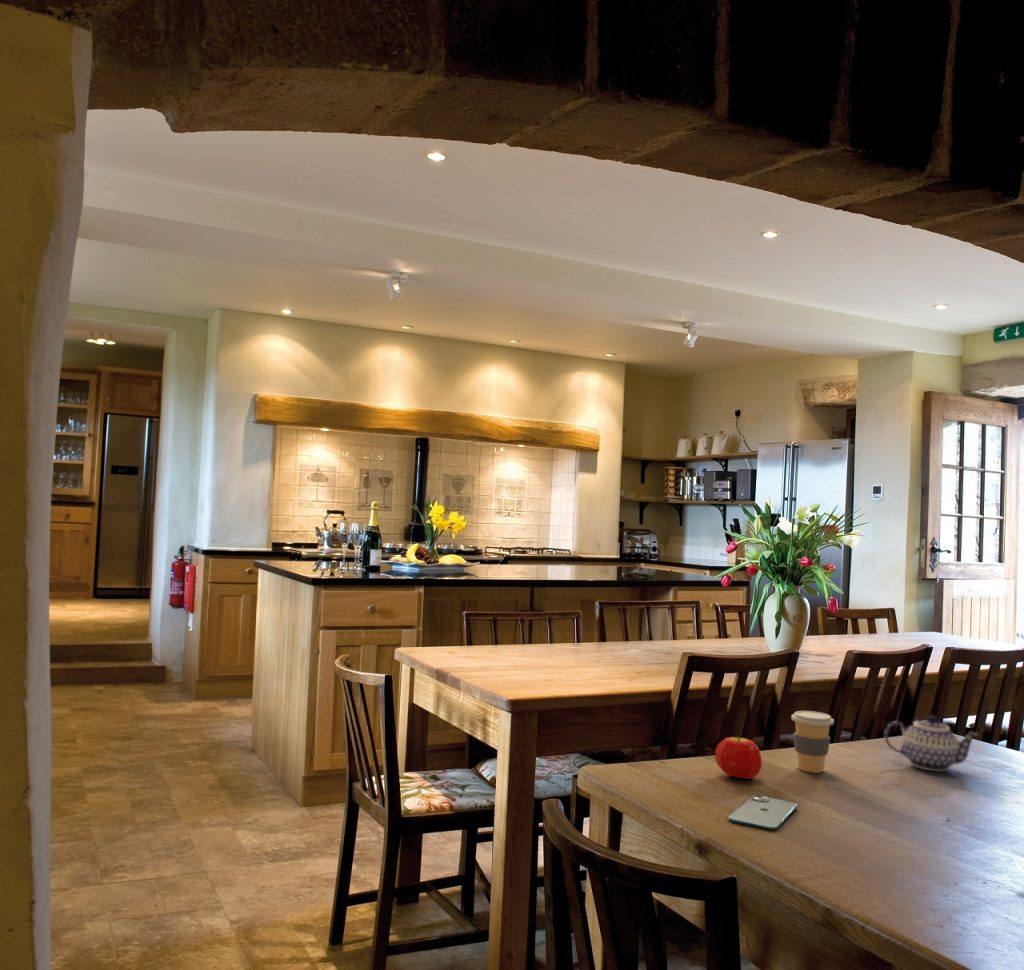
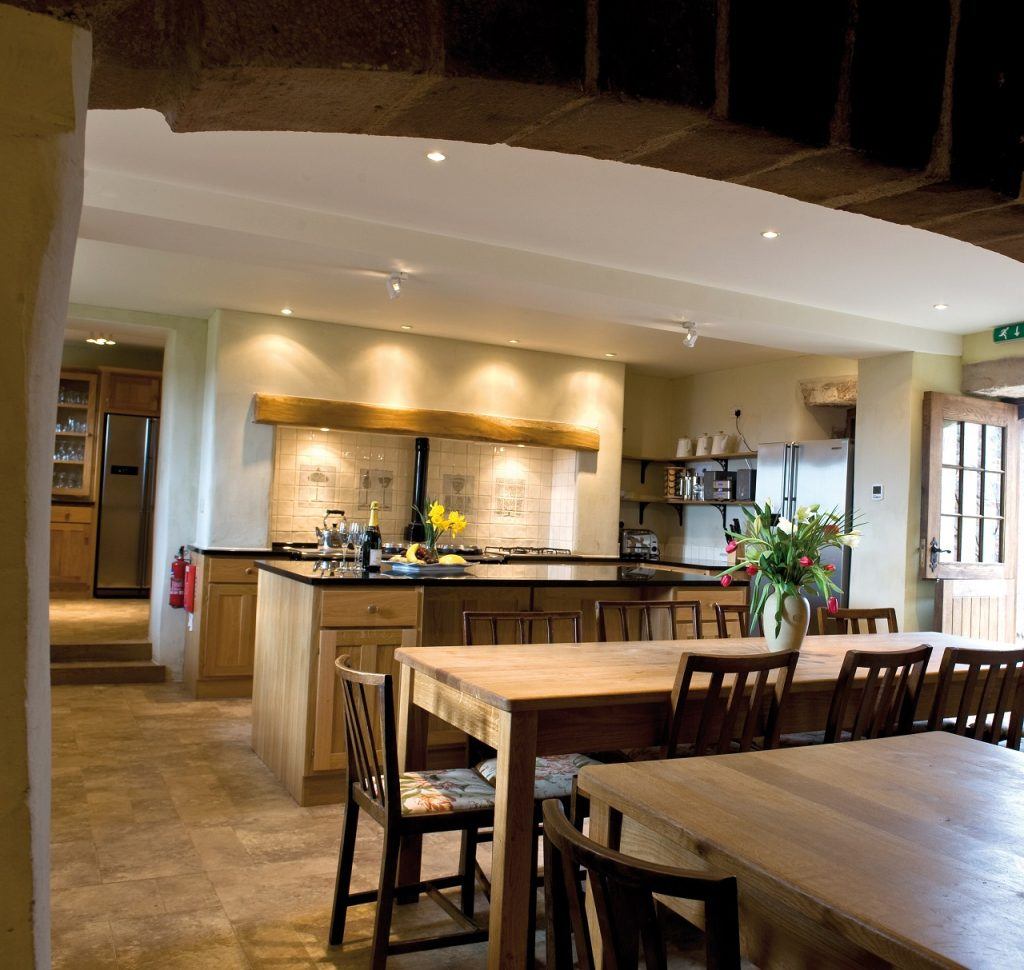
- smartphone (763, 810)
- coffee cup (811, 741)
- teapot (930, 740)
- fruit (739, 755)
